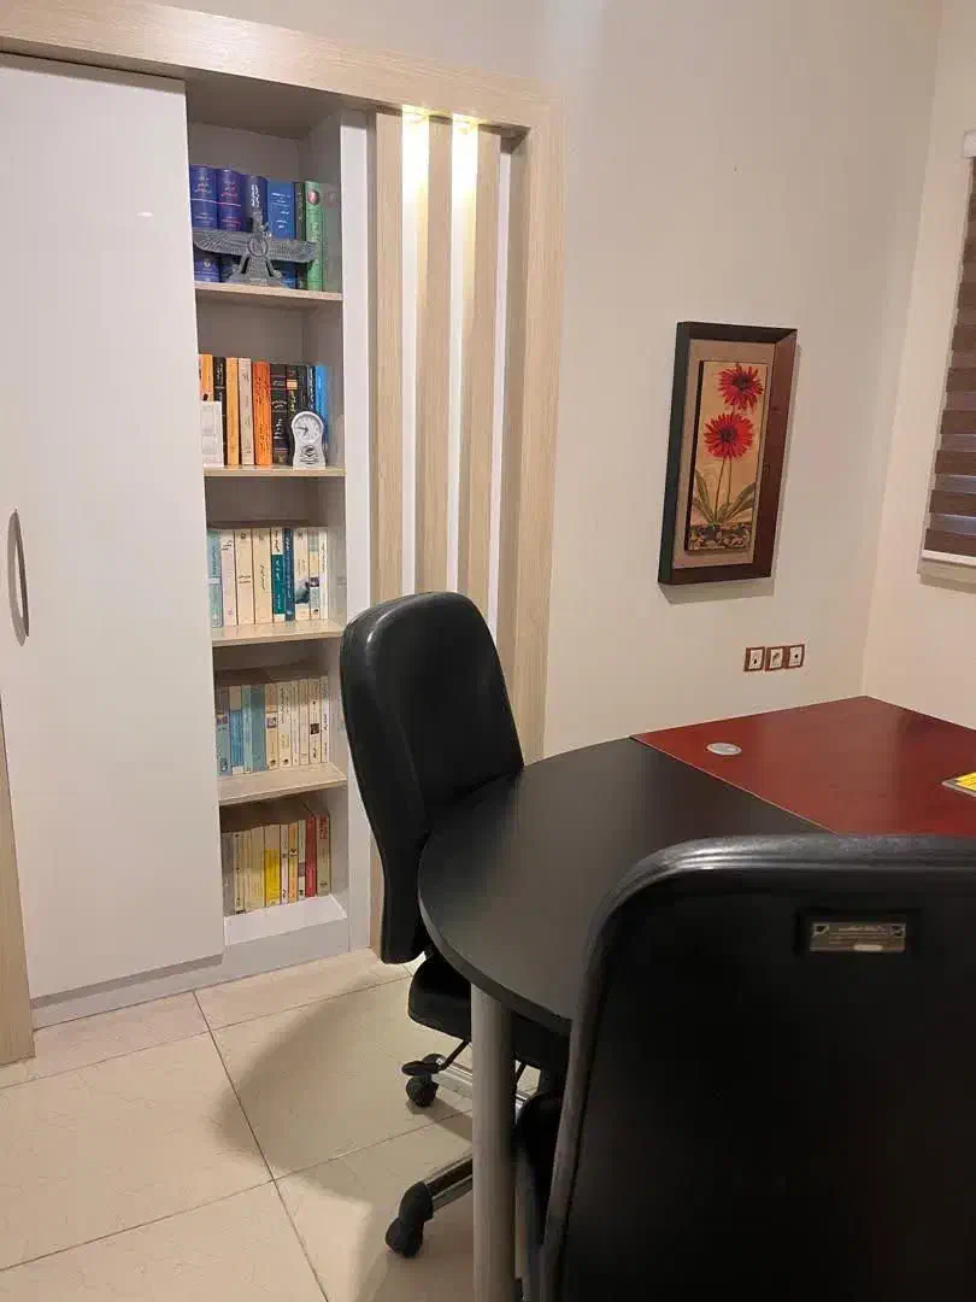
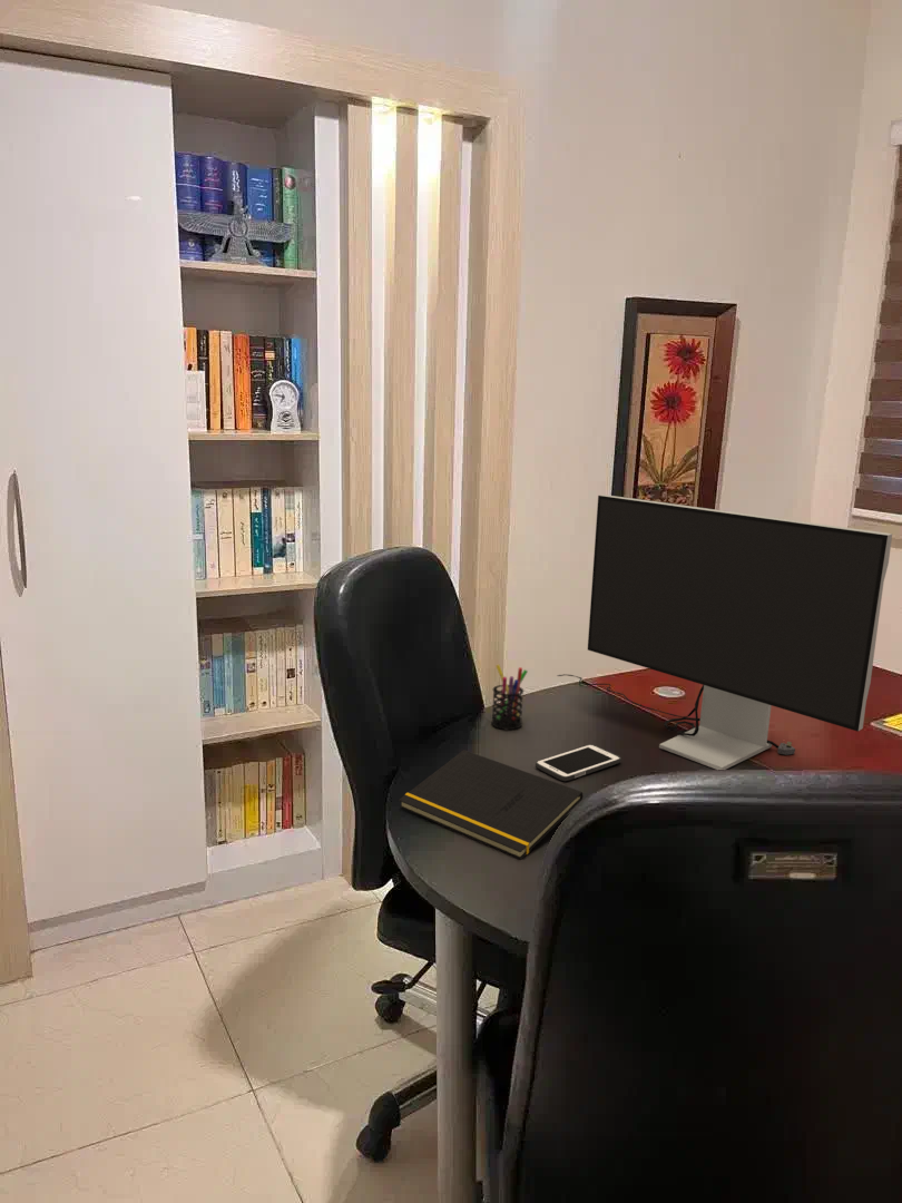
+ computer monitor (688, 619)
+ pen holder (511, 694)
+ cell phone (578, 762)
+ notepad (490, 799)
